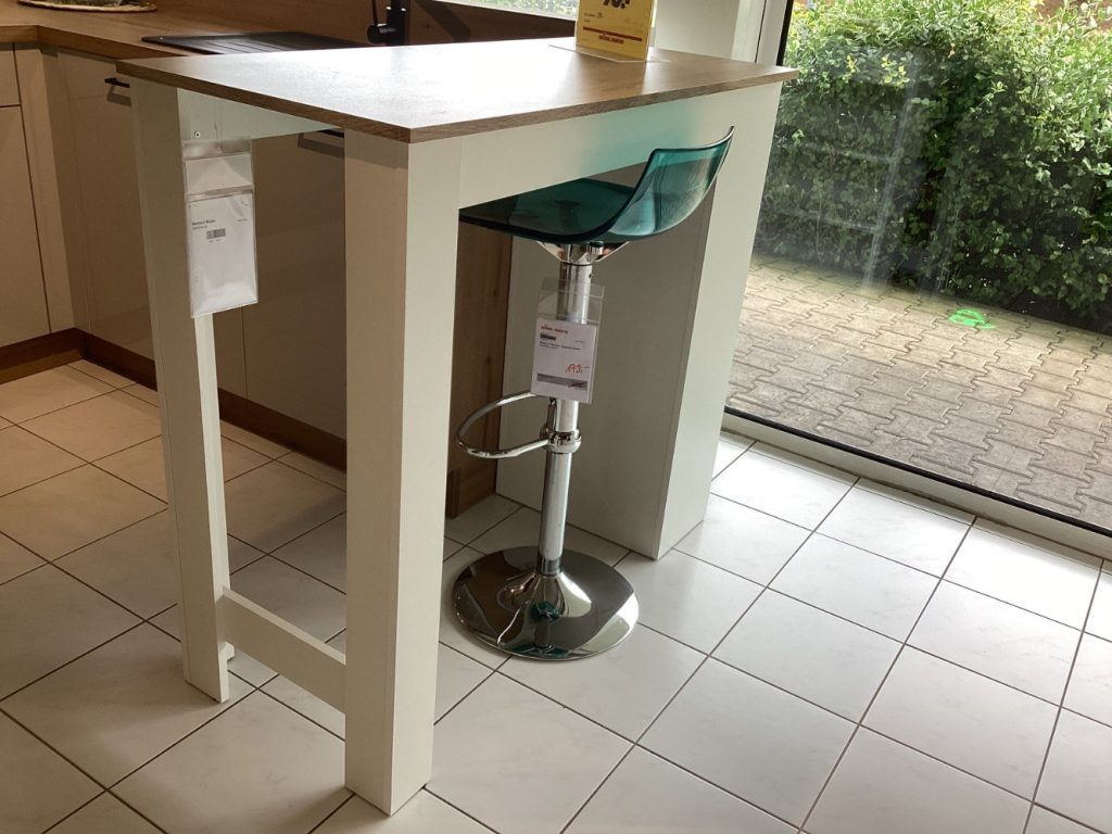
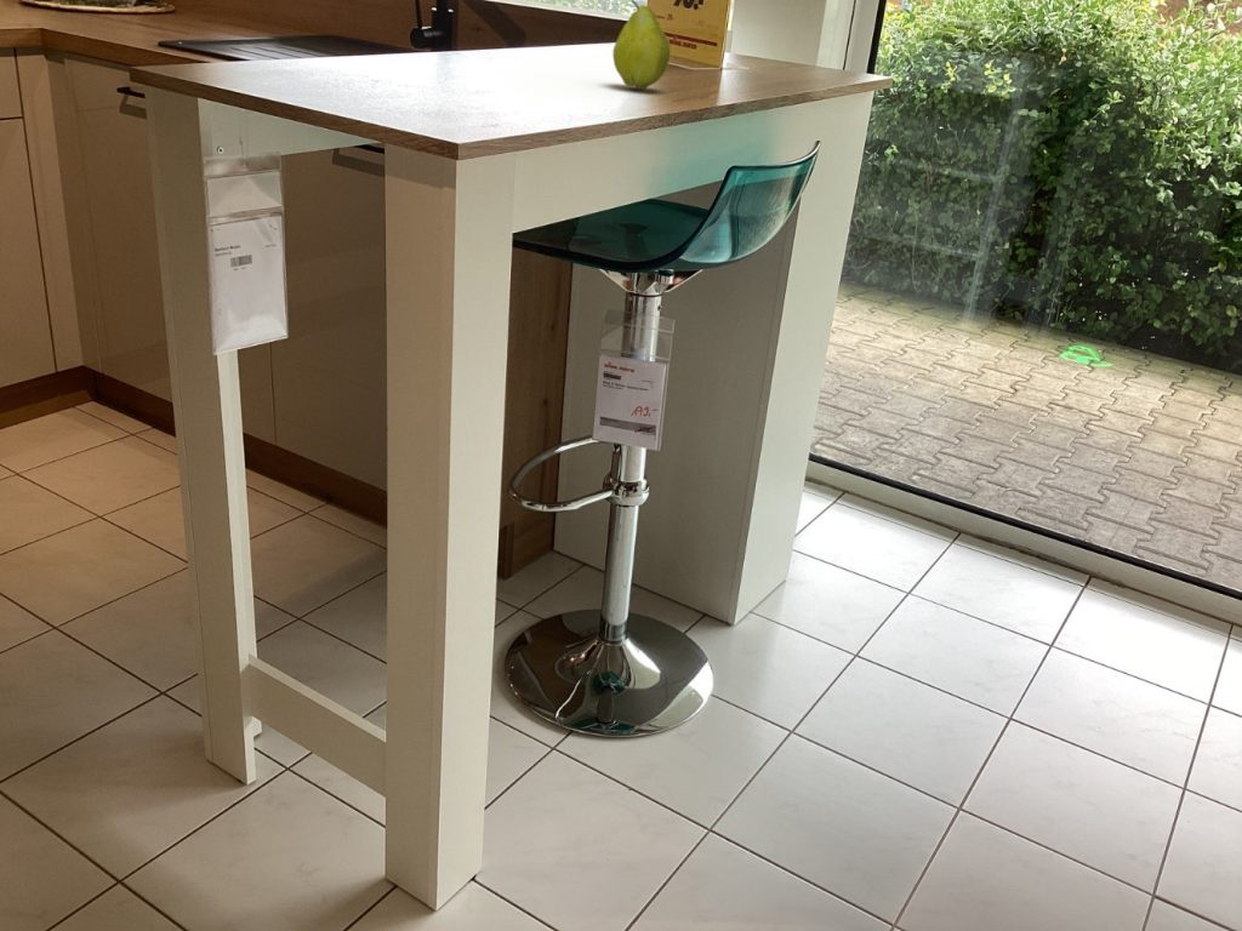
+ fruit (642, 45)
